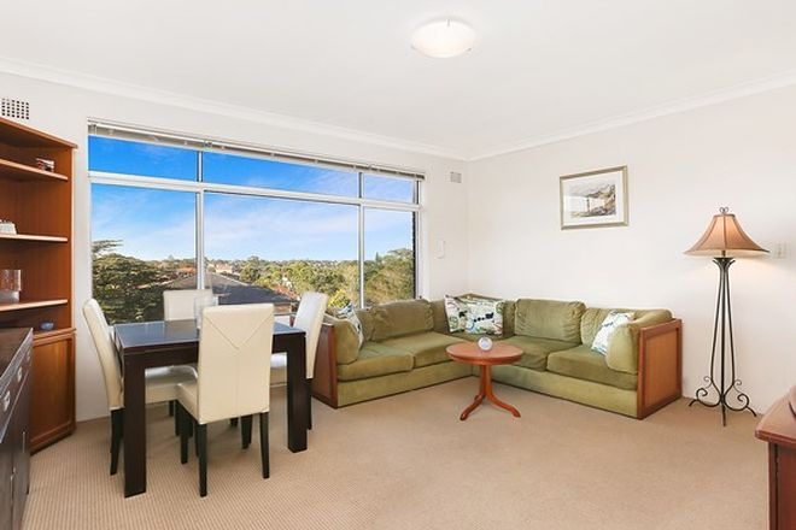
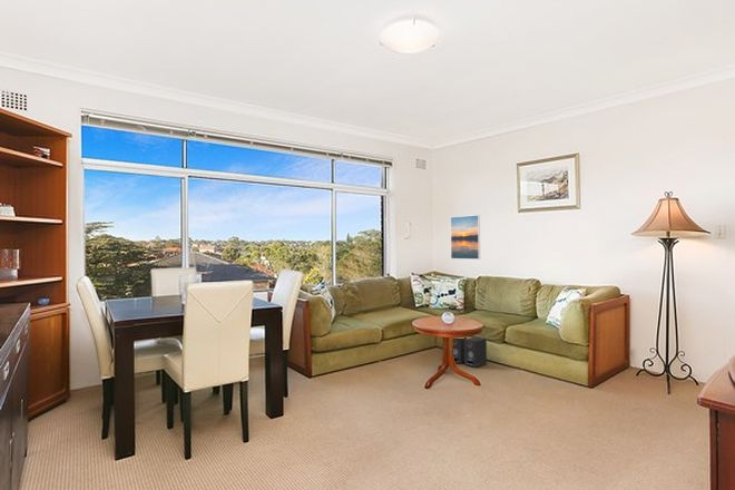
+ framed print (464, 237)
+ speaker (464, 350)
